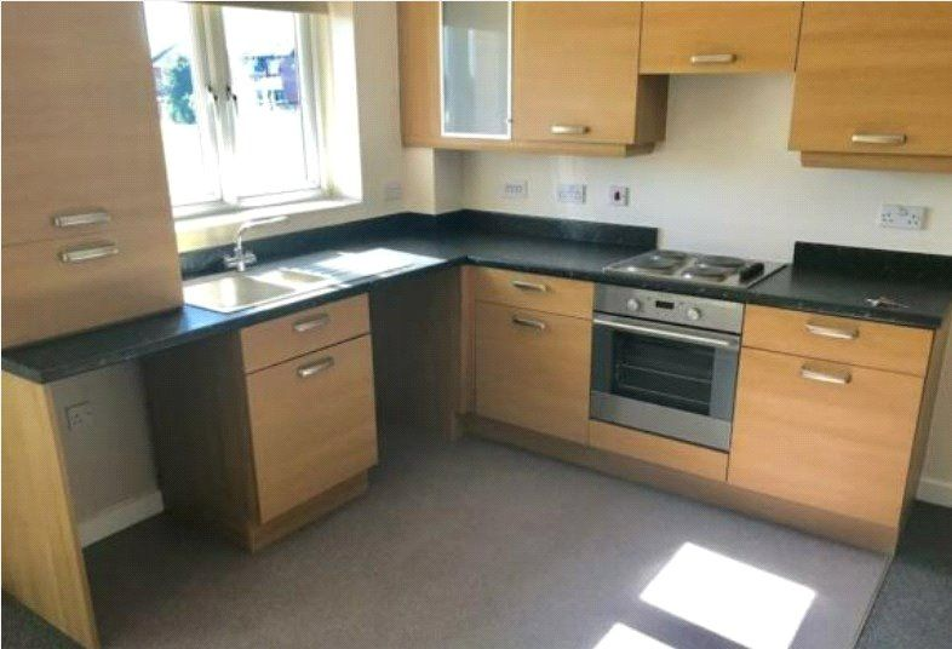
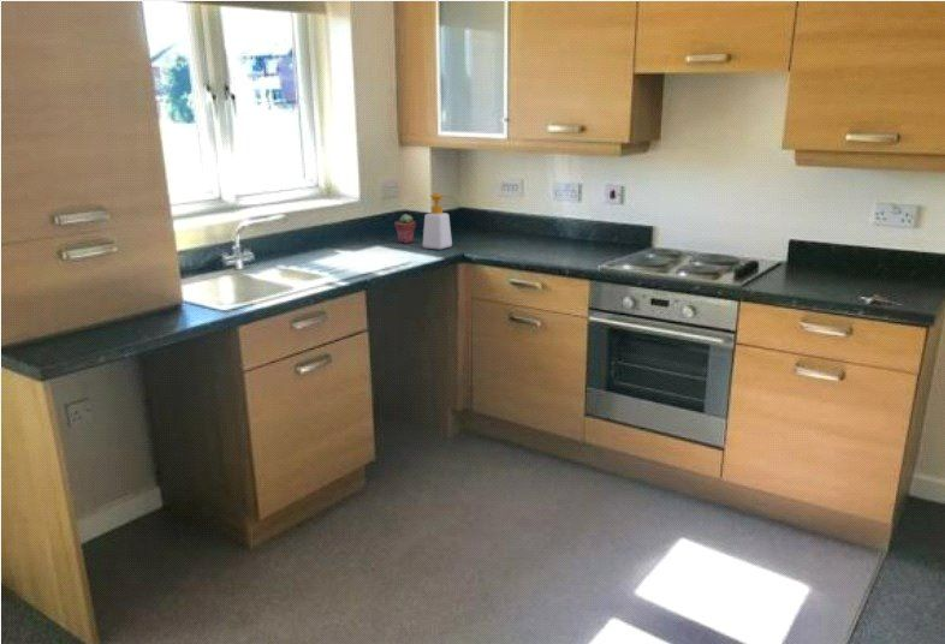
+ soap bottle (441, 220)
+ potted succulent (405, 227)
